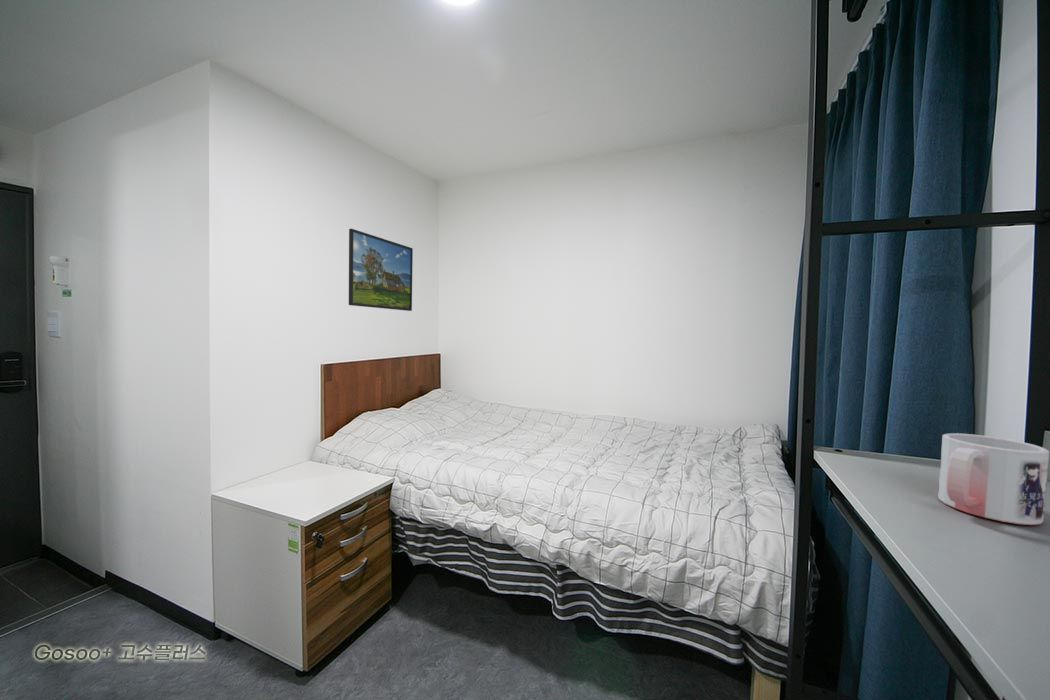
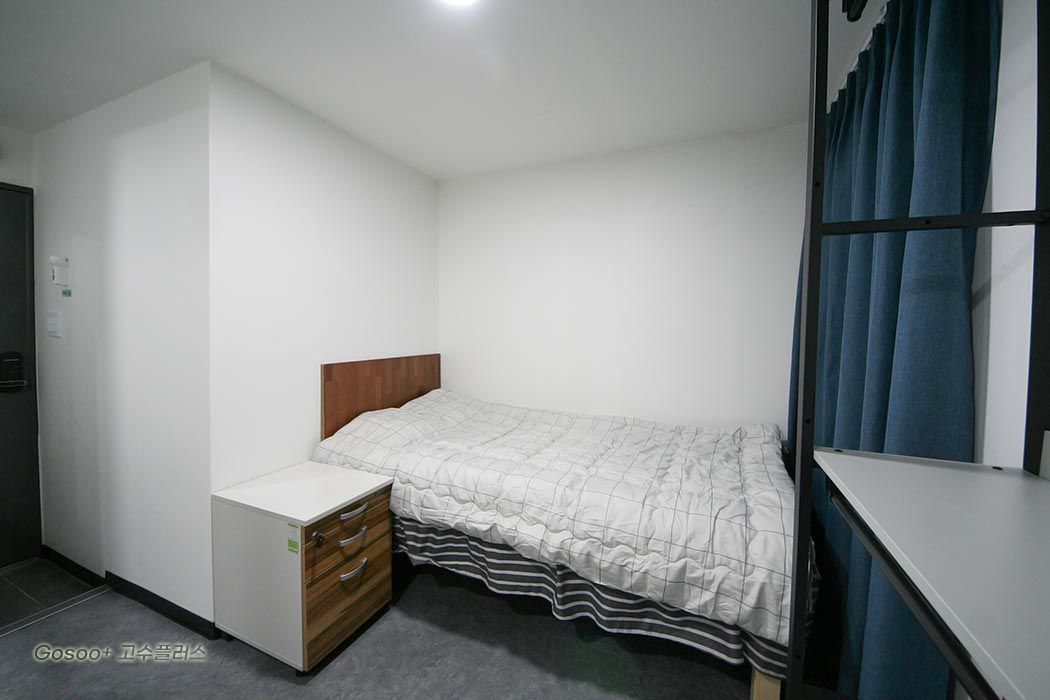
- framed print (383, 273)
- mug (982, 476)
